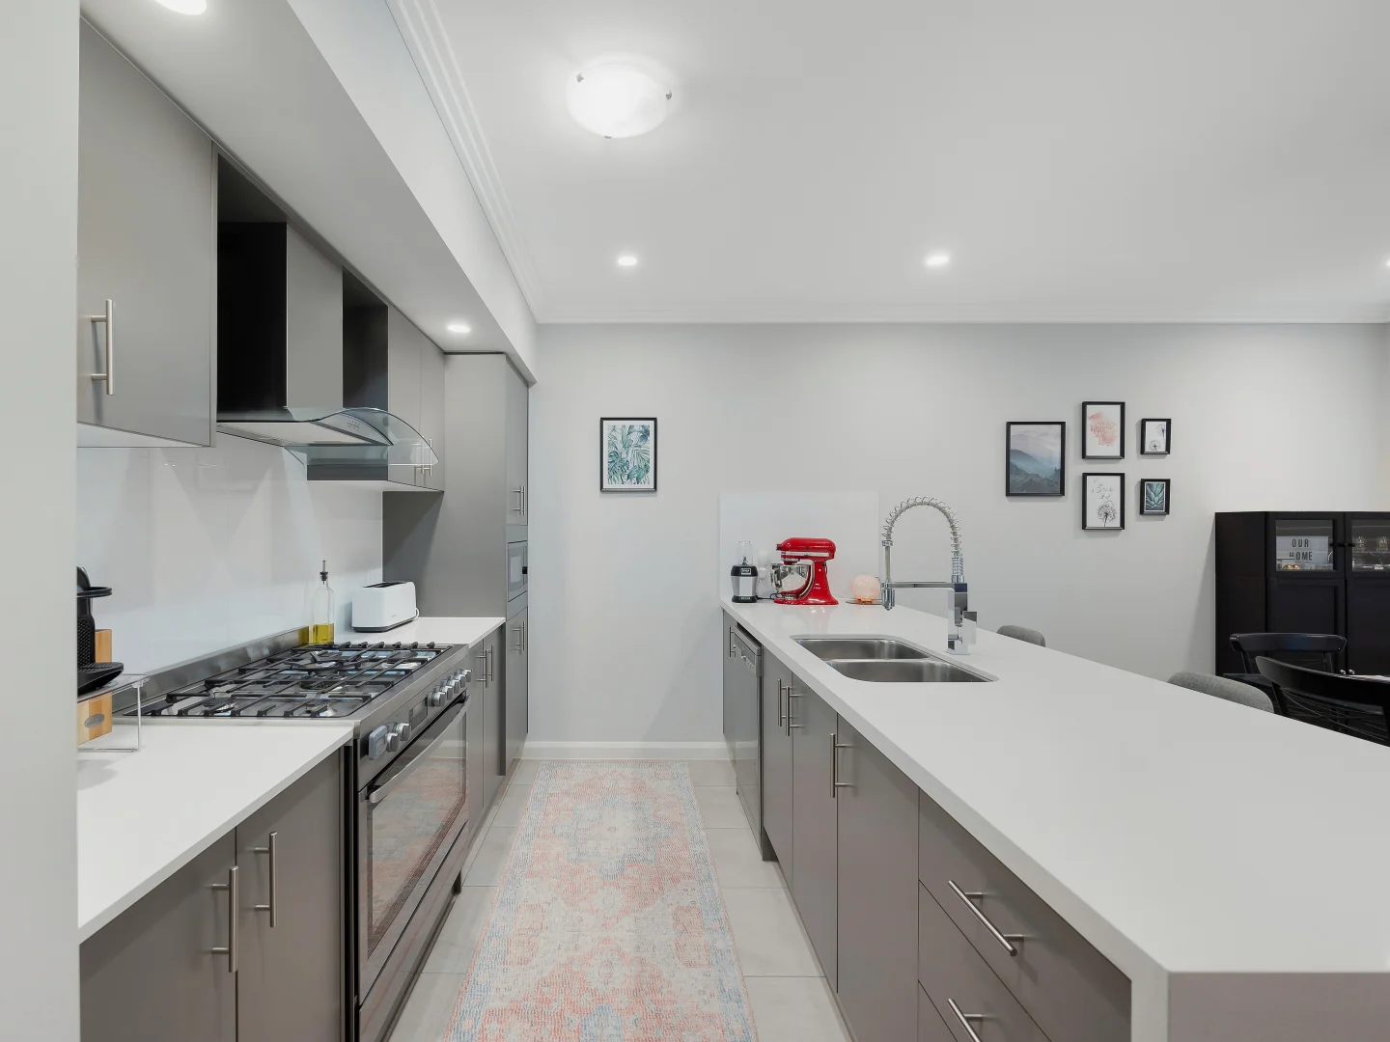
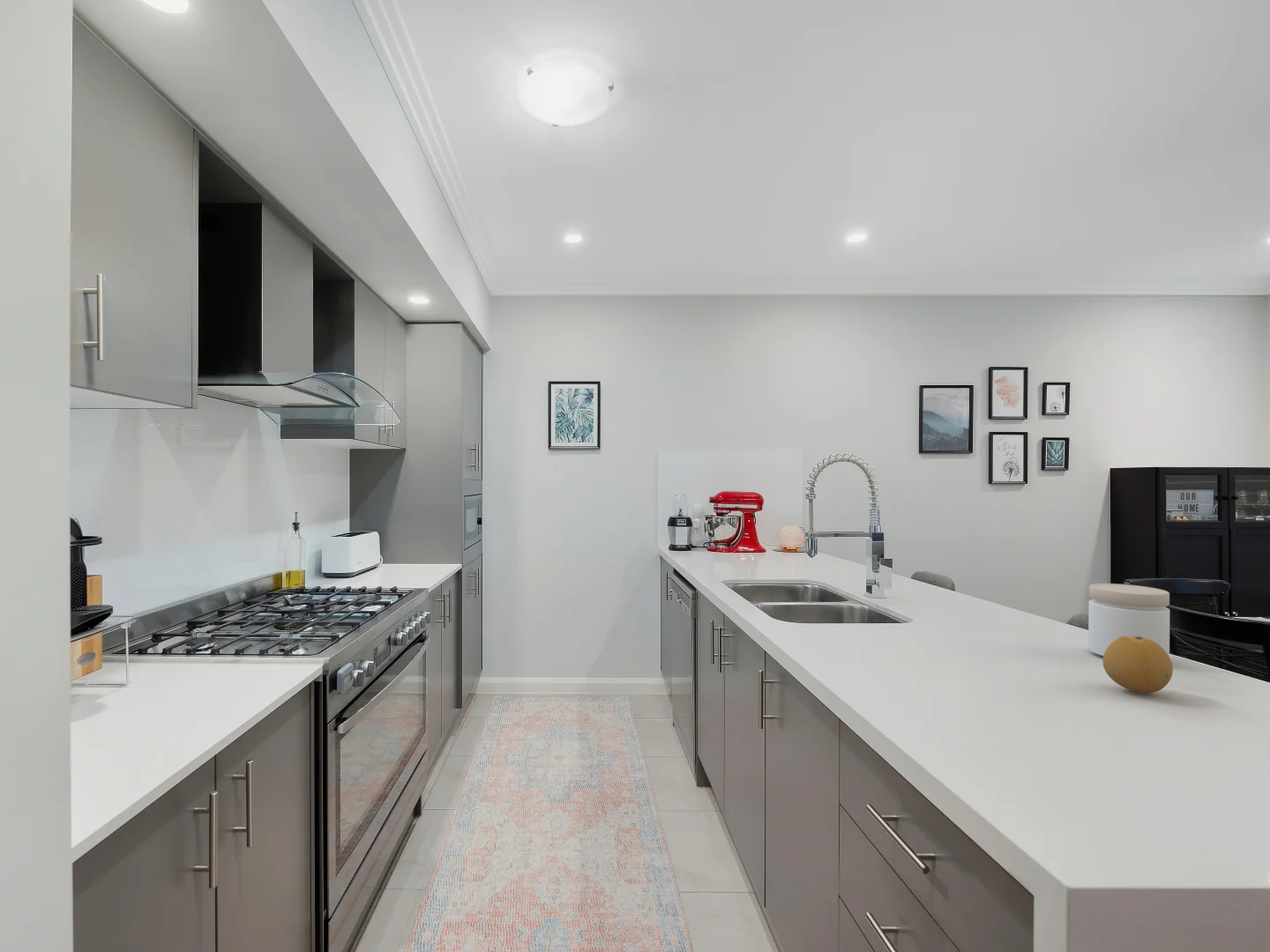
+ fruit (1137, 664)
+ jar (1127, 622)
